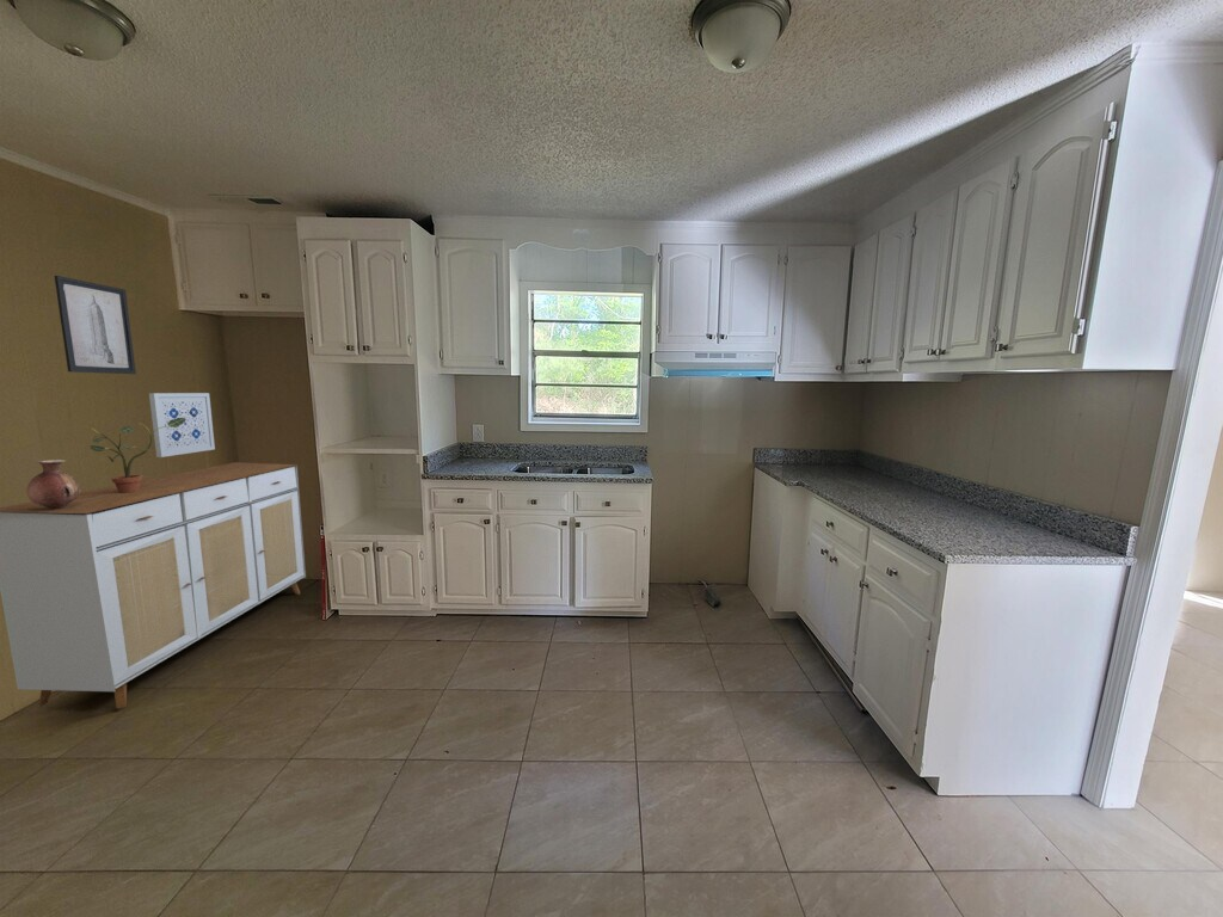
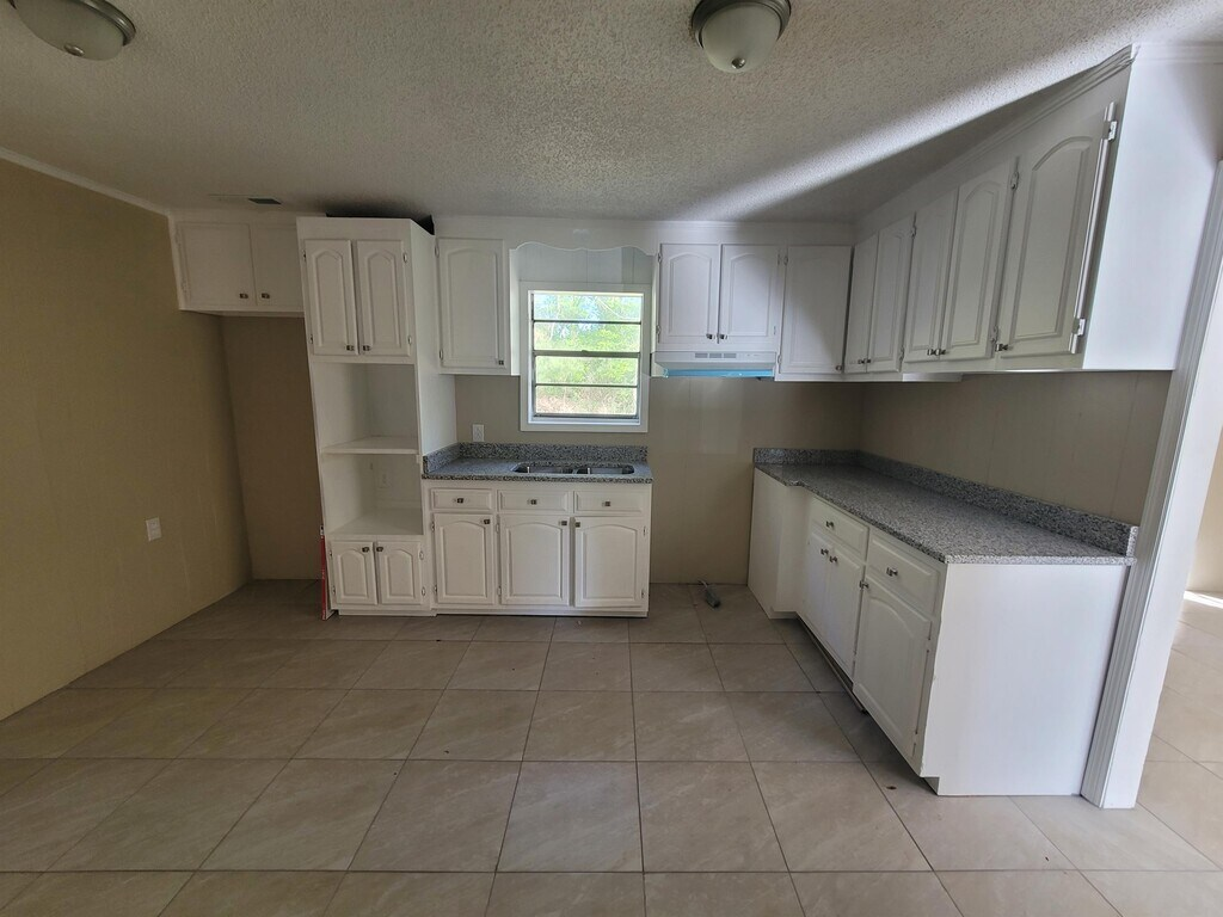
- wall art (98, 328)
- potted plant (135, 455)
- wall art (184, 423)
- vase (53, 484)
- sideboard (189, 561)
